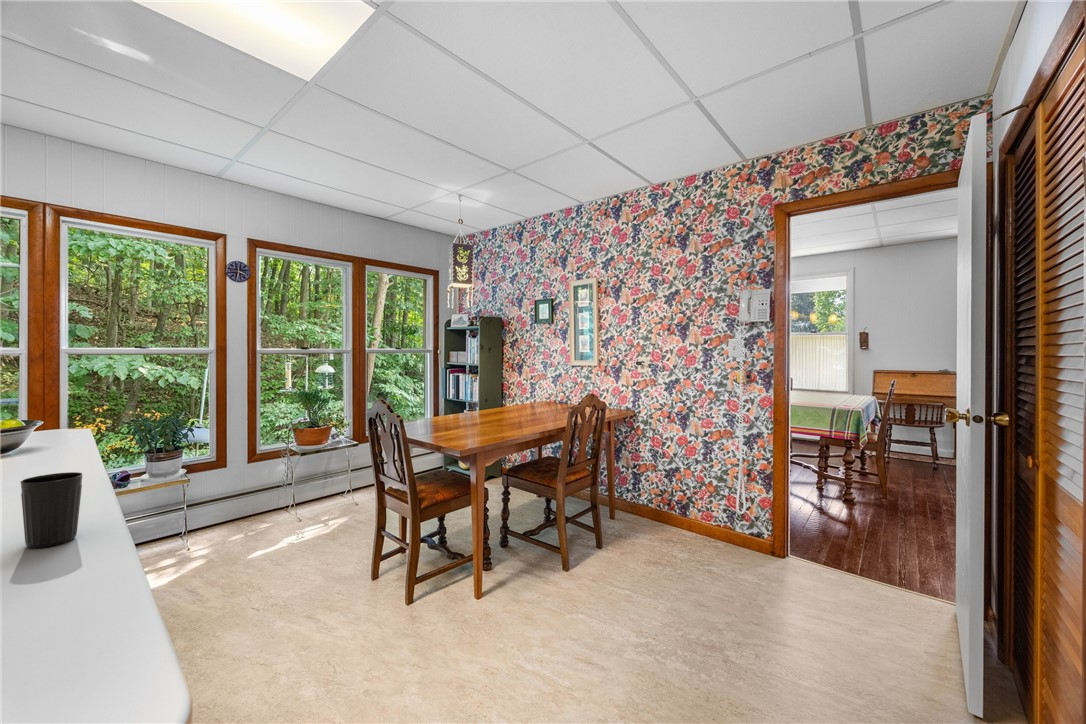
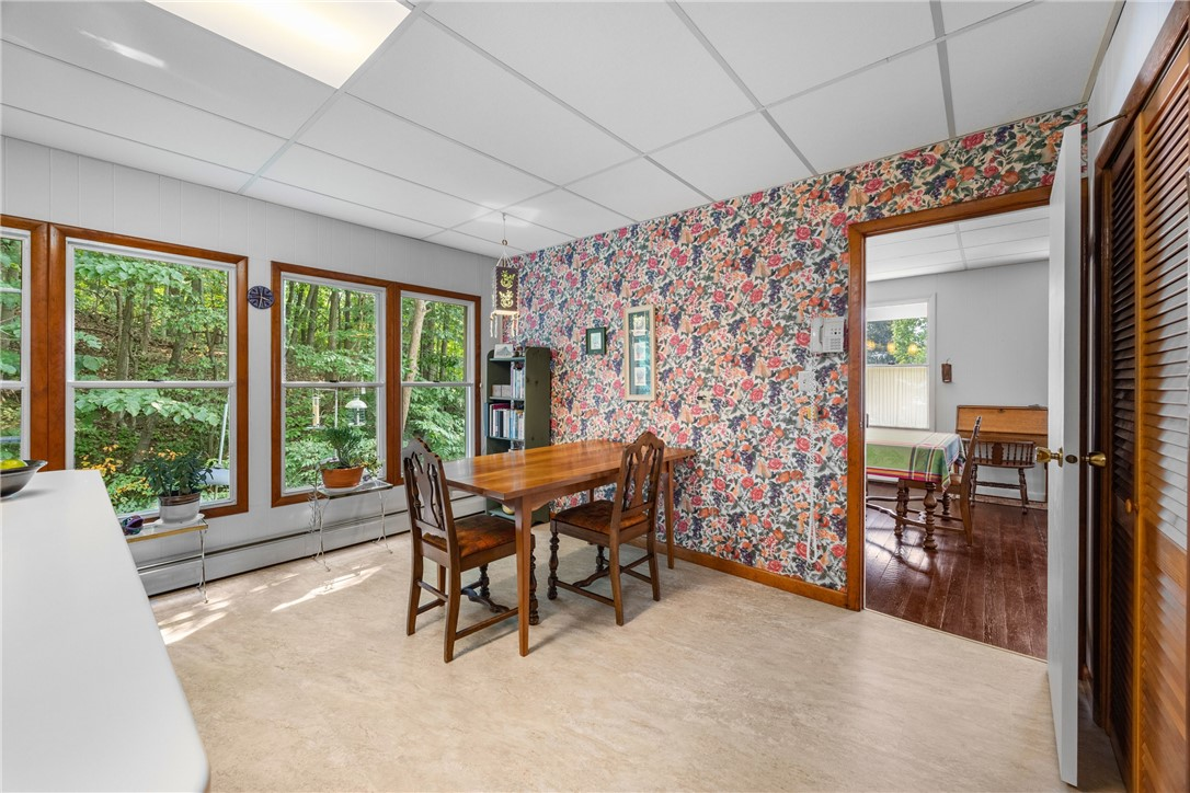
- cup (52, 509)
